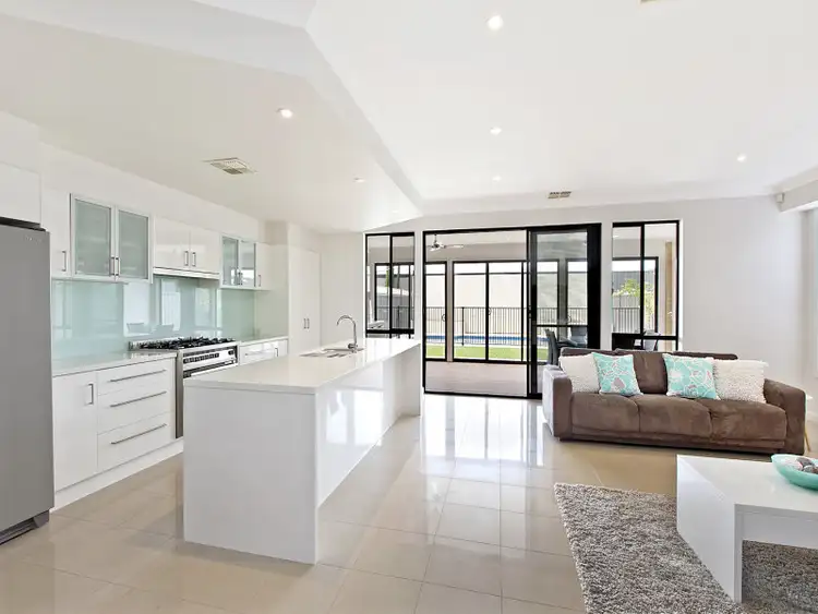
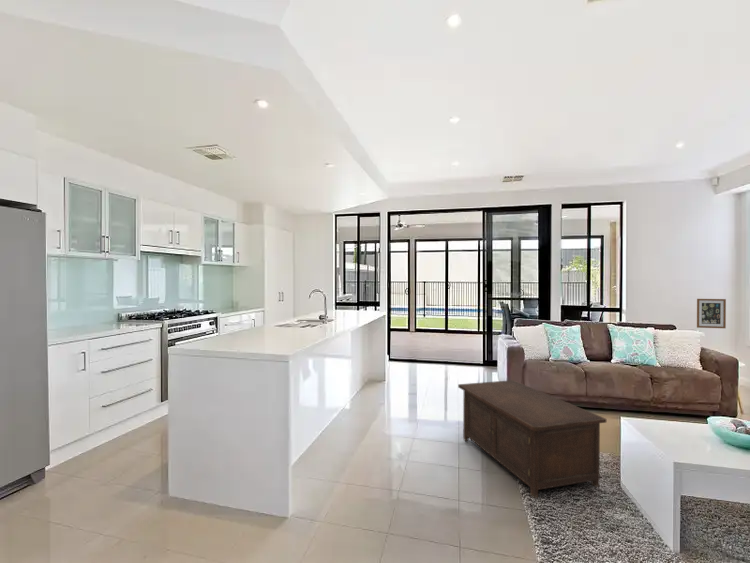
+ wall art (711, 313)
+ cabinet (521, 429)
